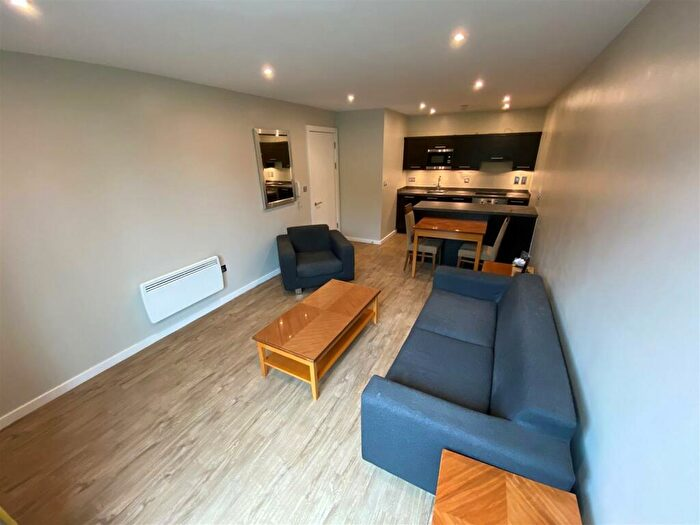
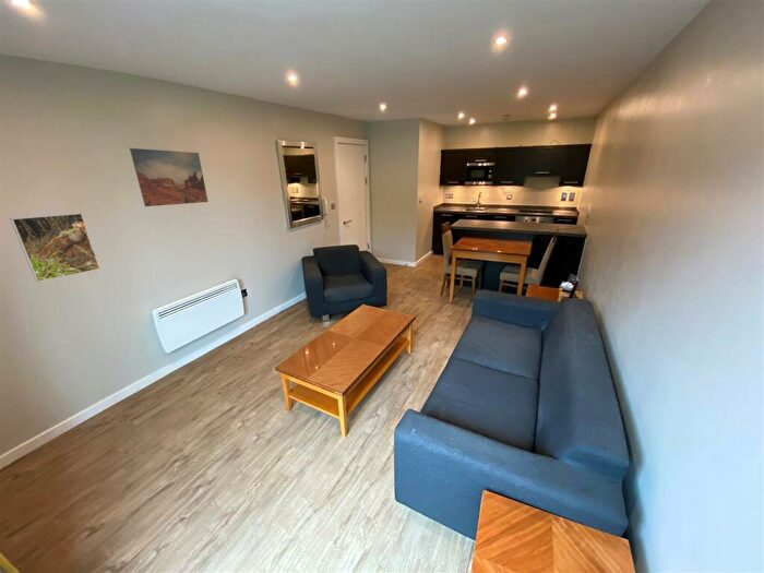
+ wall art (172, 178)
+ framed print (59, 246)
